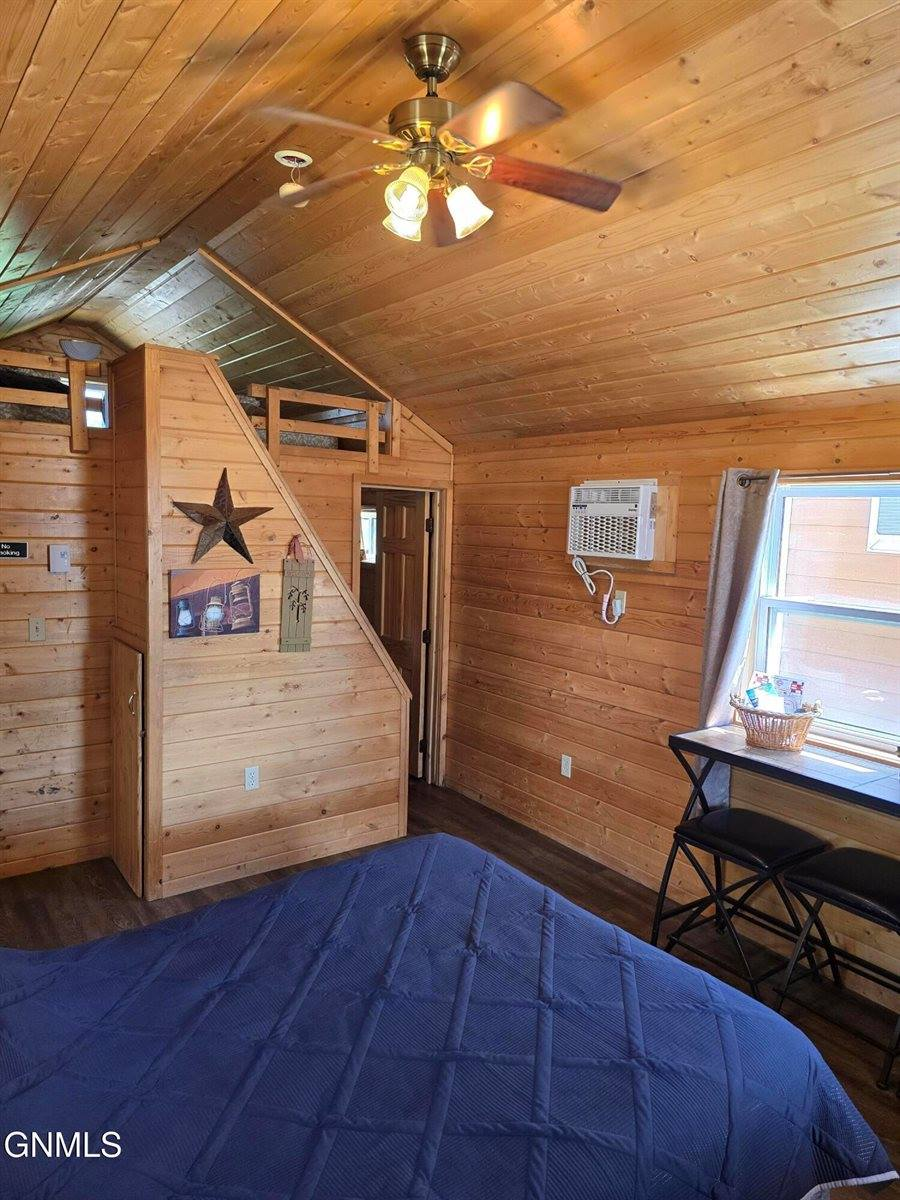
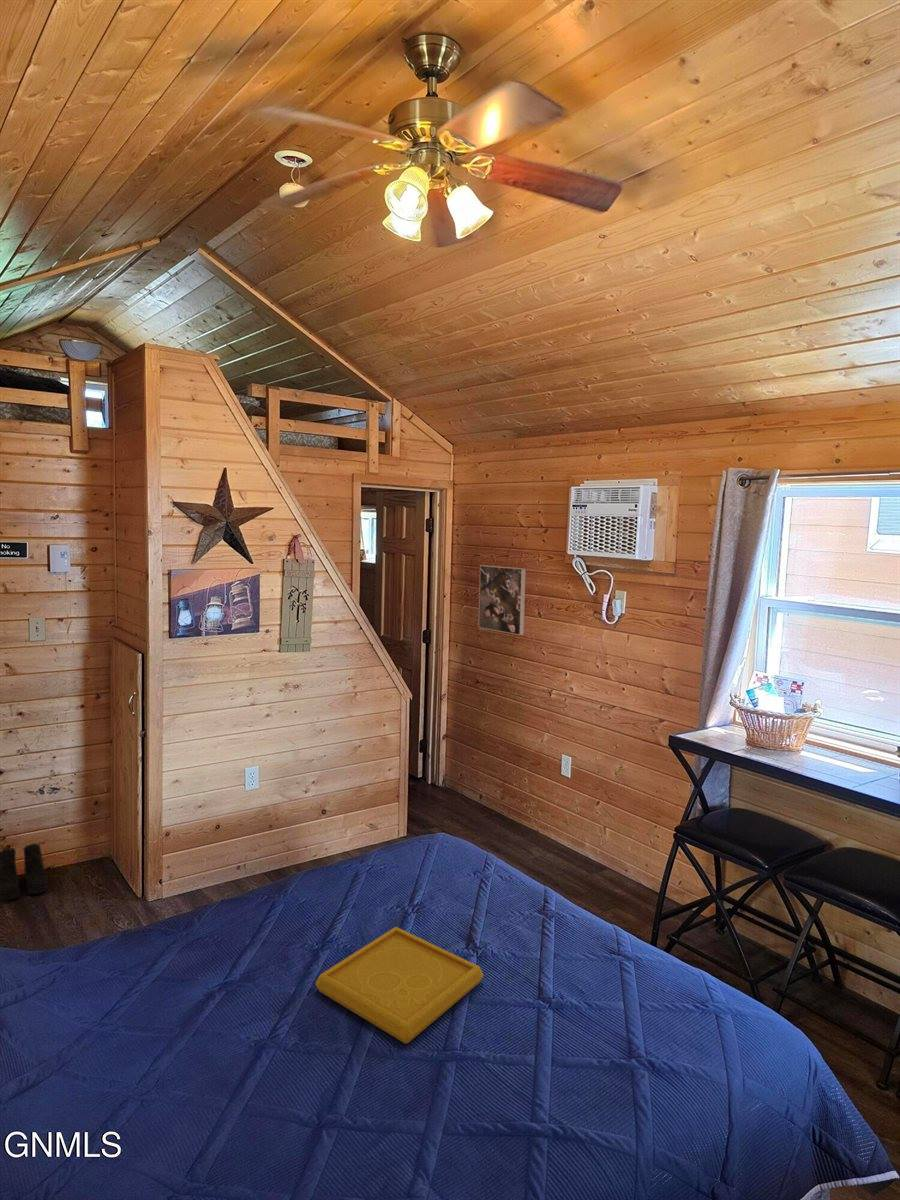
+ serving tray (400, 979)
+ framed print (501, 599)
+ boots (24, 869)
